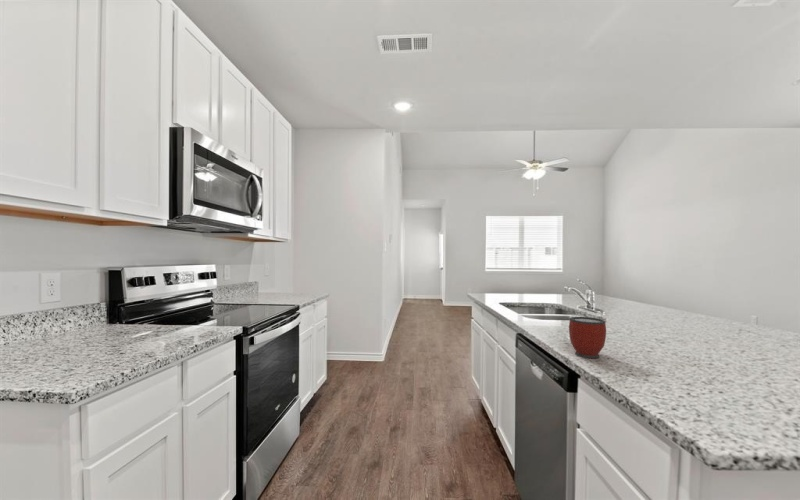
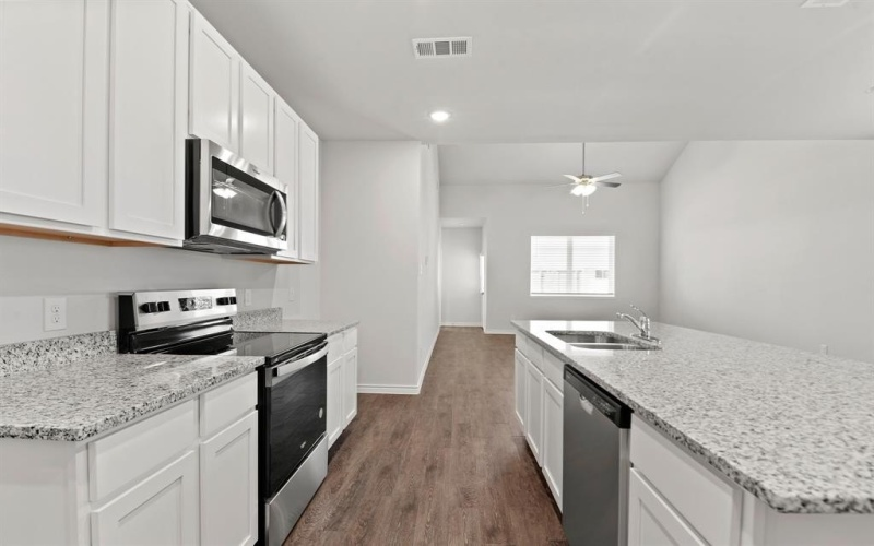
- mug (588, 336)
